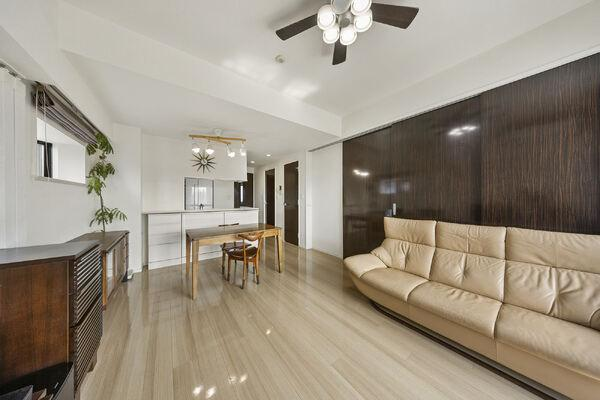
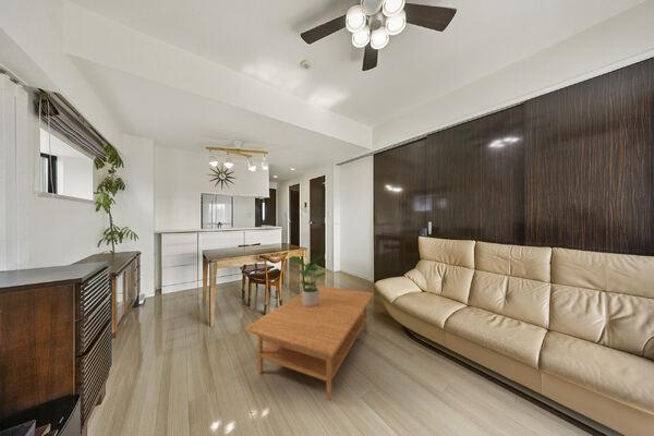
+ coffee table (320, 327)
+ potted plant (308, 276)
